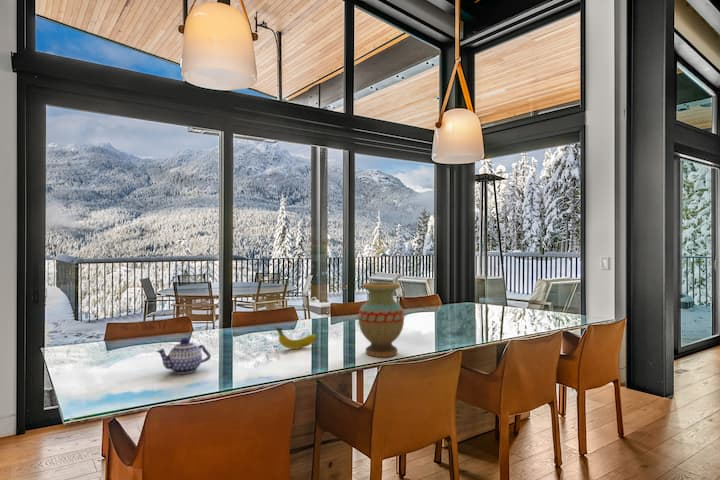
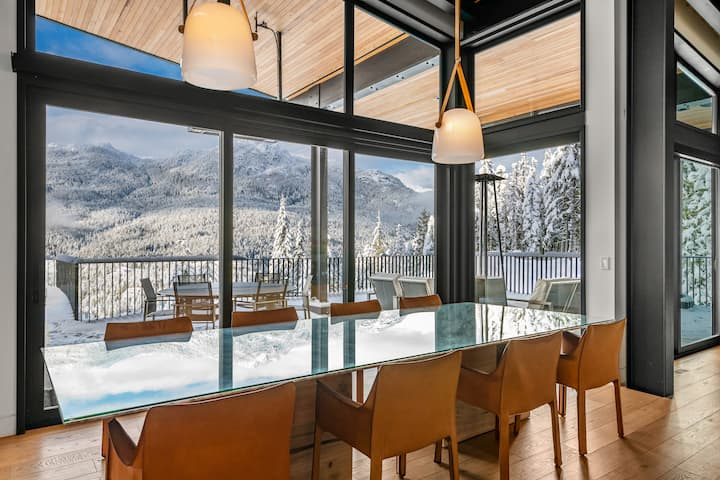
- teapot (184, 354)
- fruit (297, 339)
- vase (381, 318)
